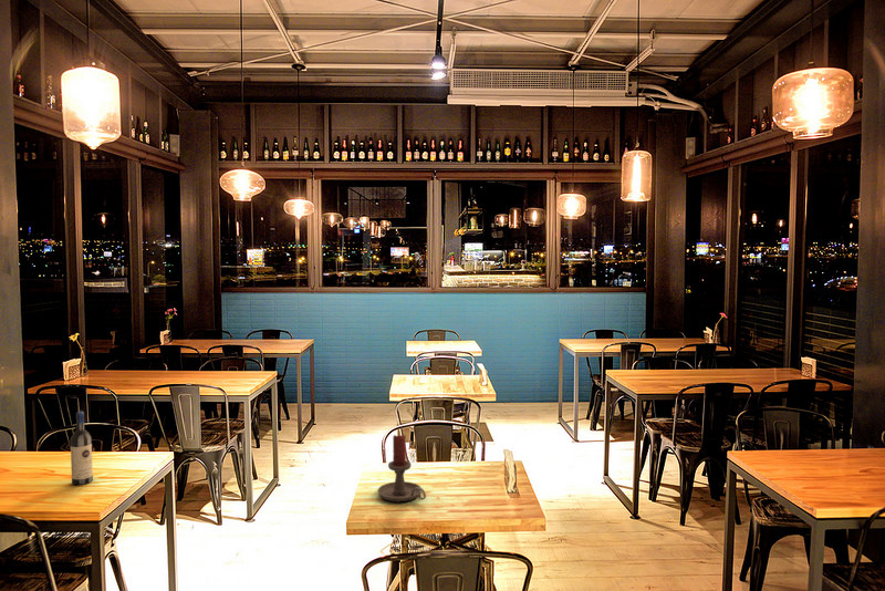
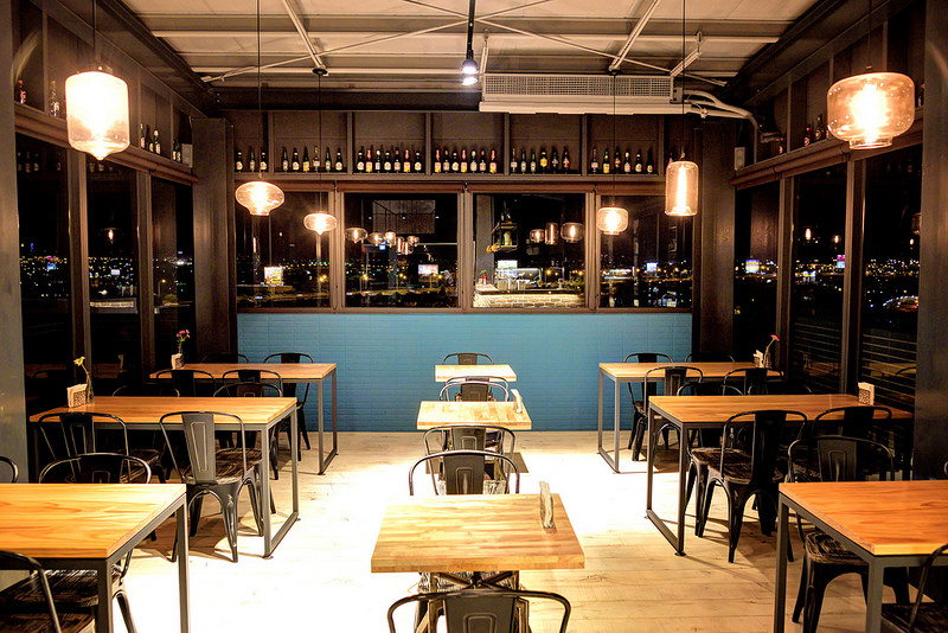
- candle holder (404, 466)
- wine bottle (81, 446)
